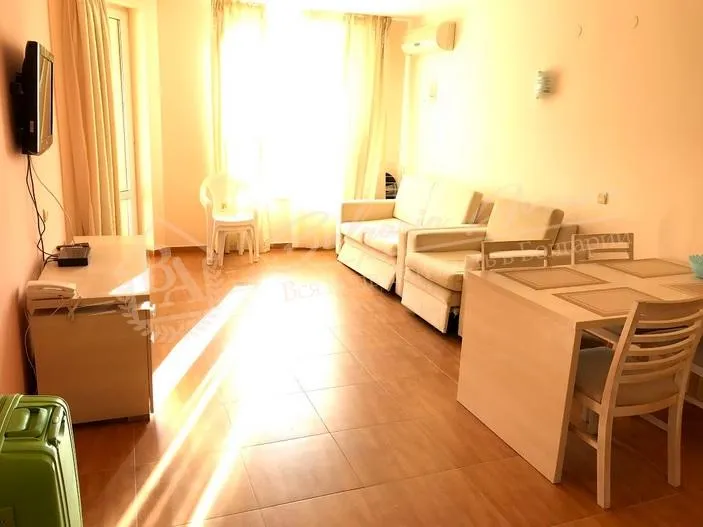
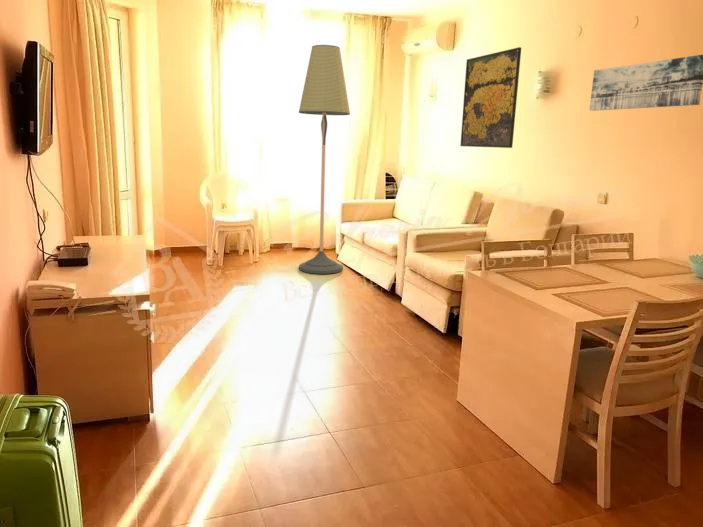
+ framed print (488, 101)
+ floor lamp (323, 162)
+ wall art (641, 85)
